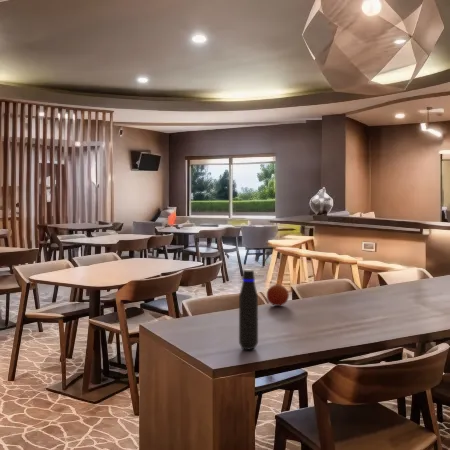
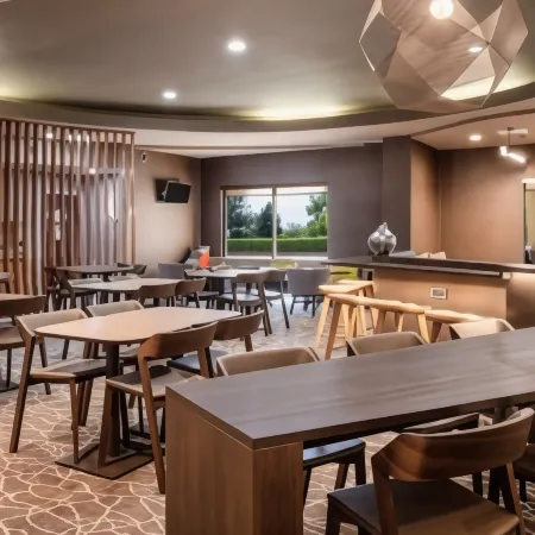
- water bottle (248, 309)
- fruit (277, 294)
